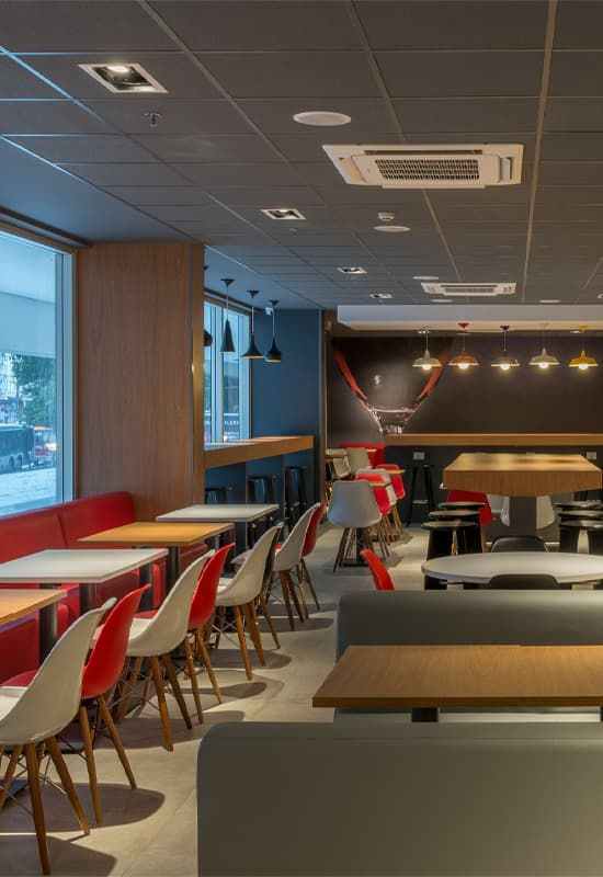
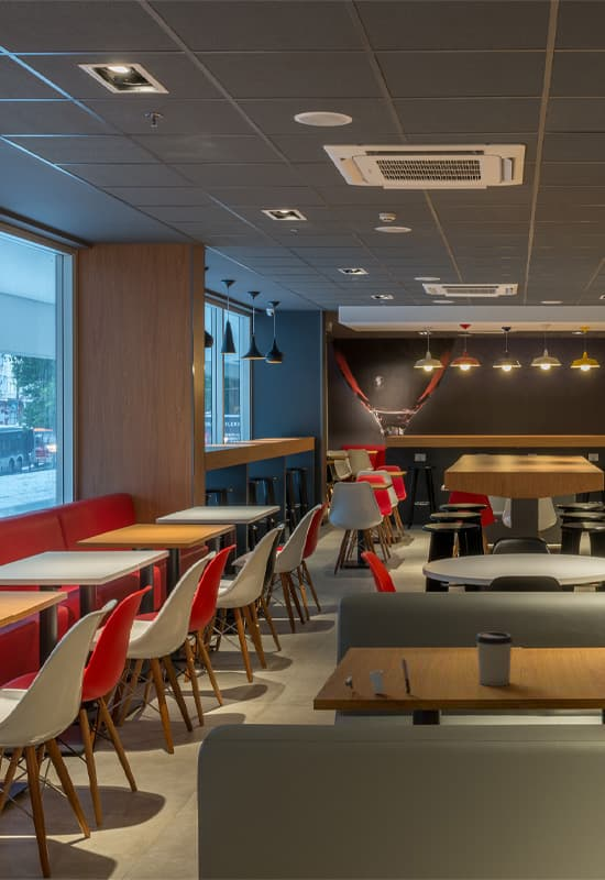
+ cup (378, 674)
+ cup (494, 658)
